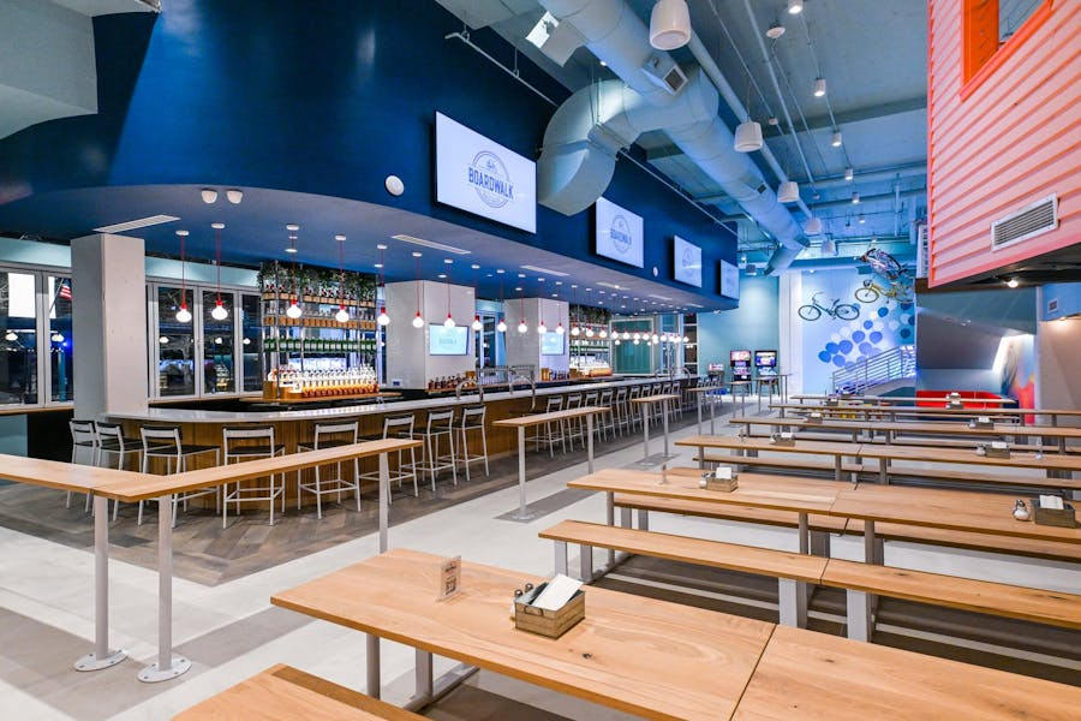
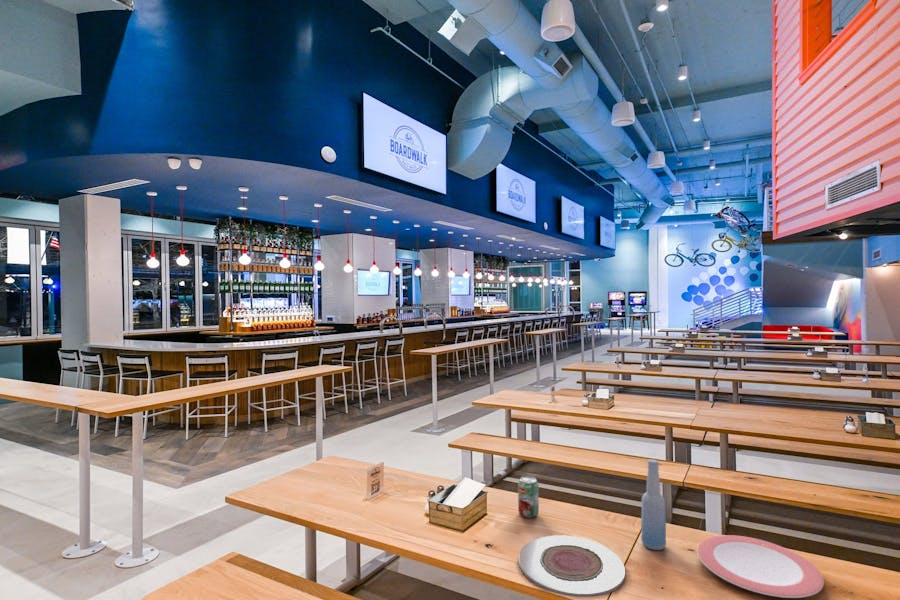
+ plate (570, 562)
+ beverage can (528, 496)
+ plate (756, 565)
+ bottle (653, 503)
